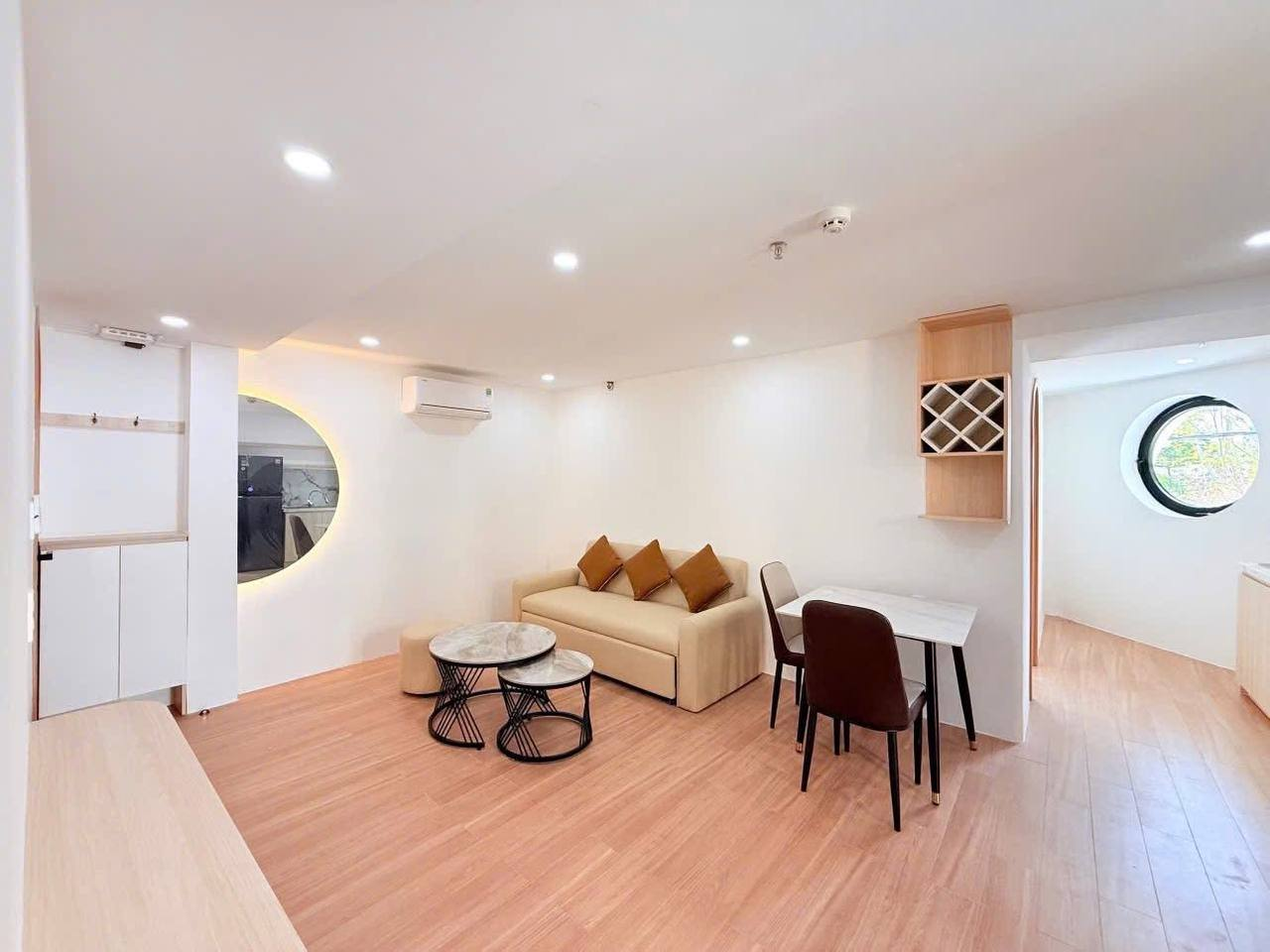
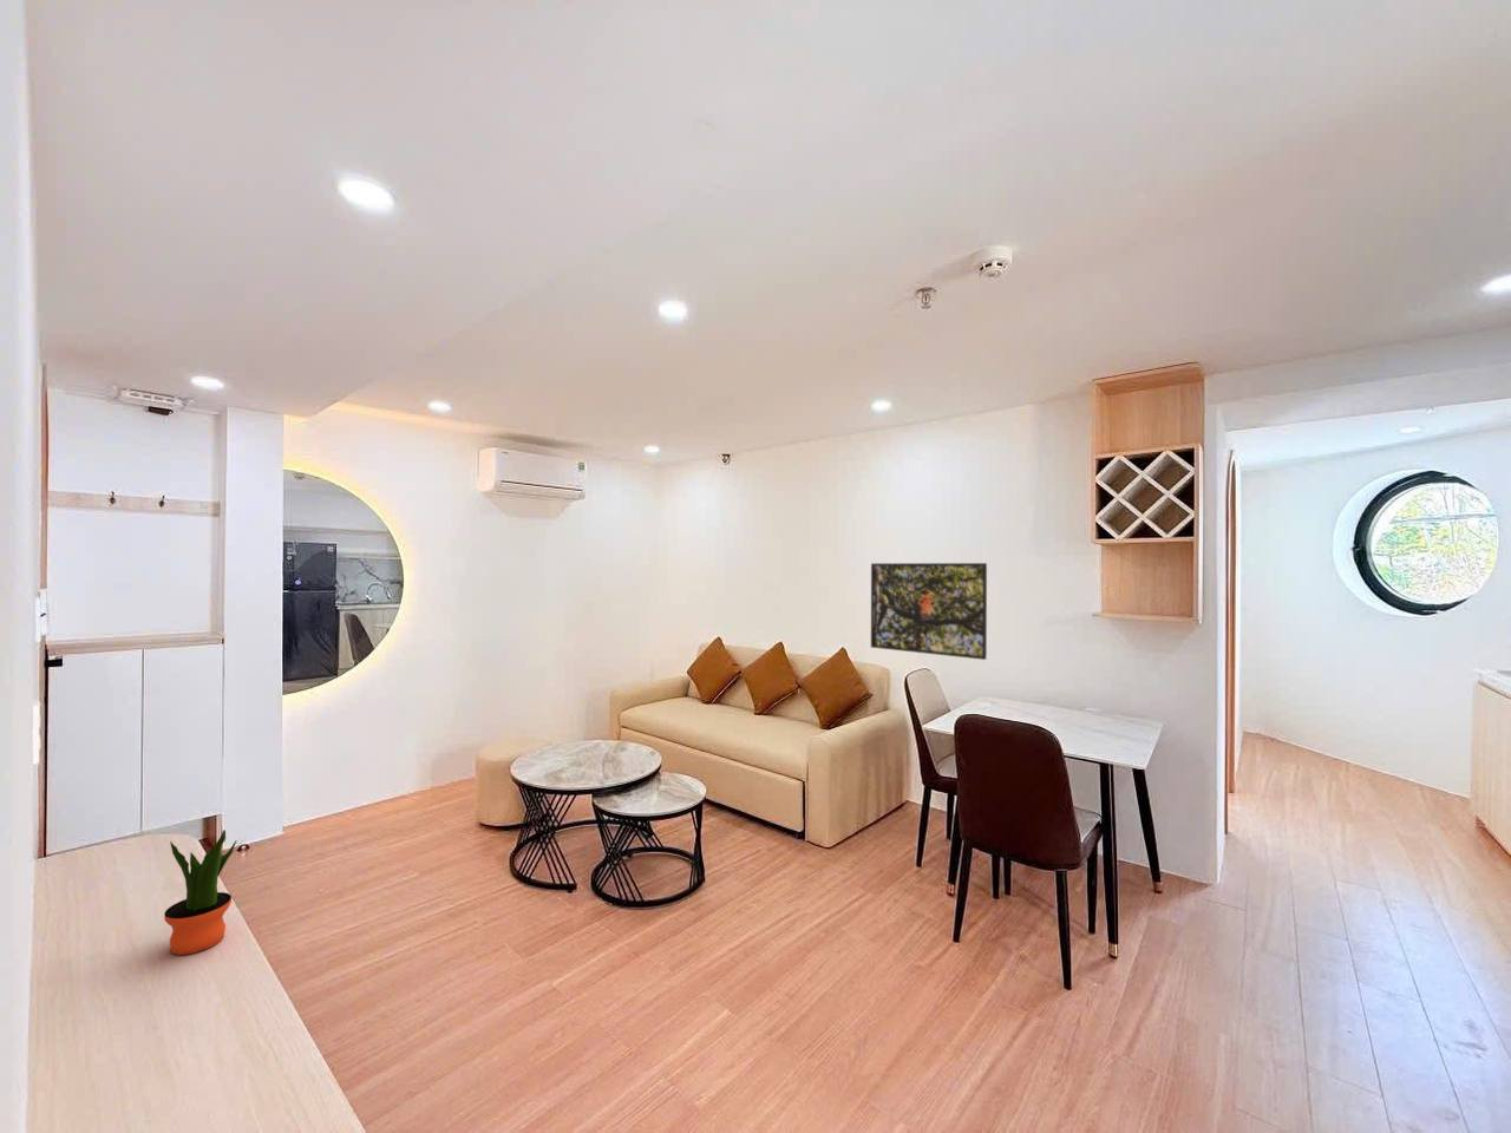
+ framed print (924, 608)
+ potted plant (208, 883)
